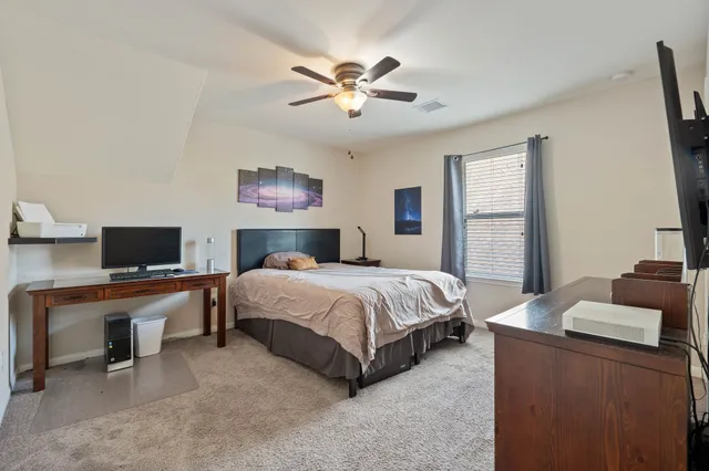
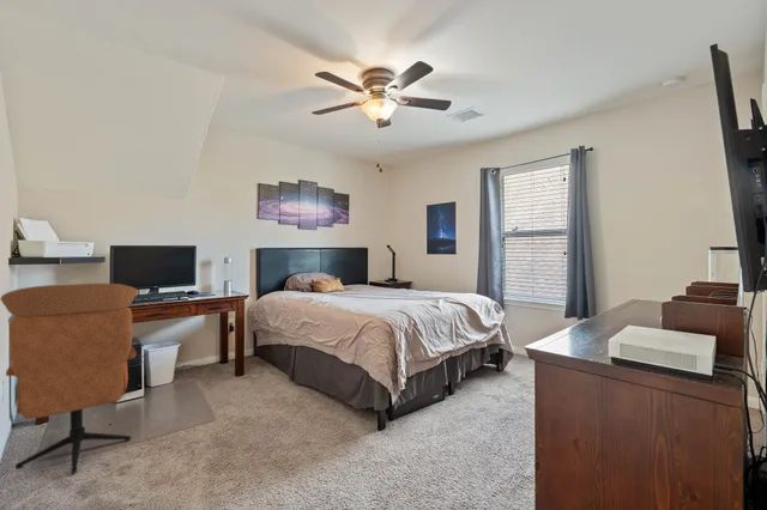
+ office chair (78, 368)
